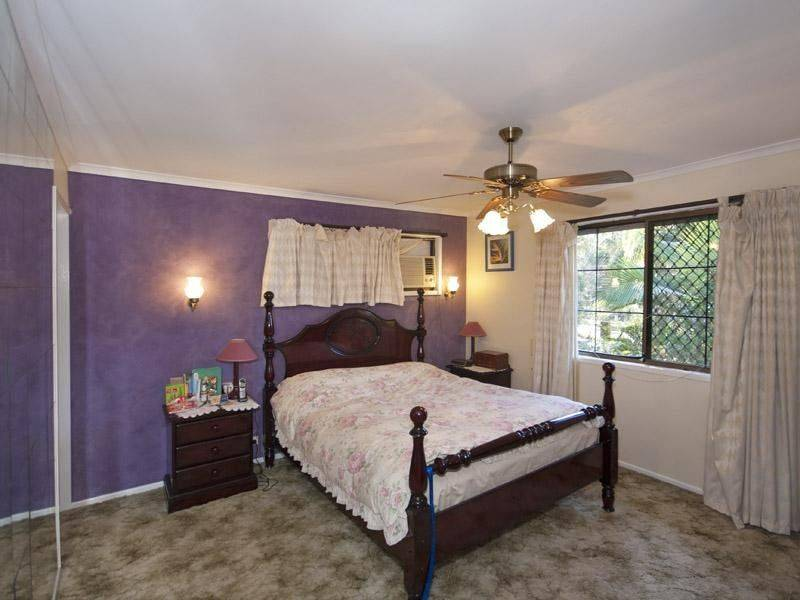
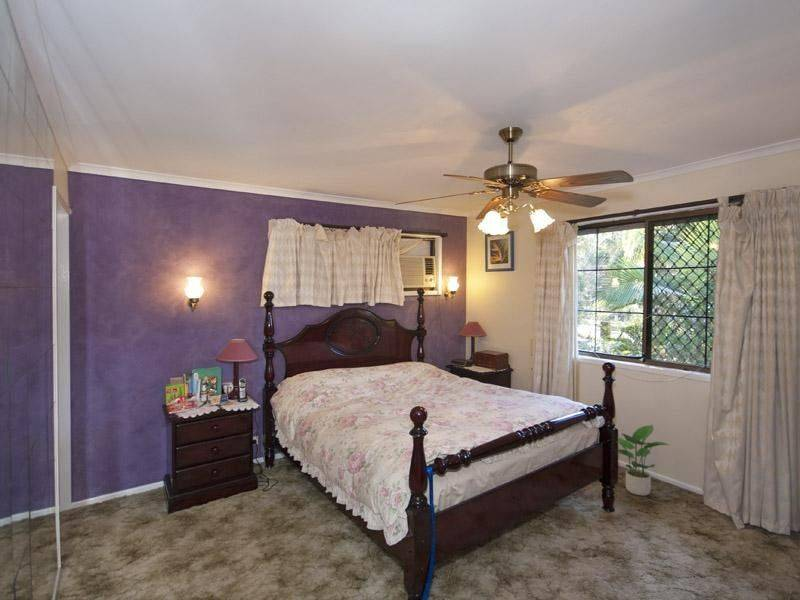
+ potted plant (634, 458)
